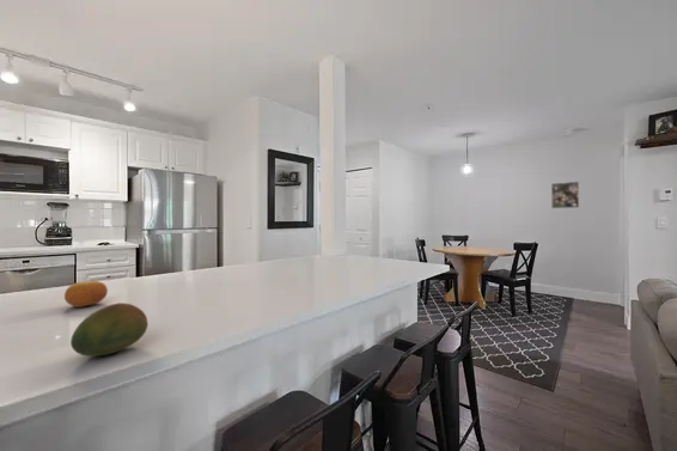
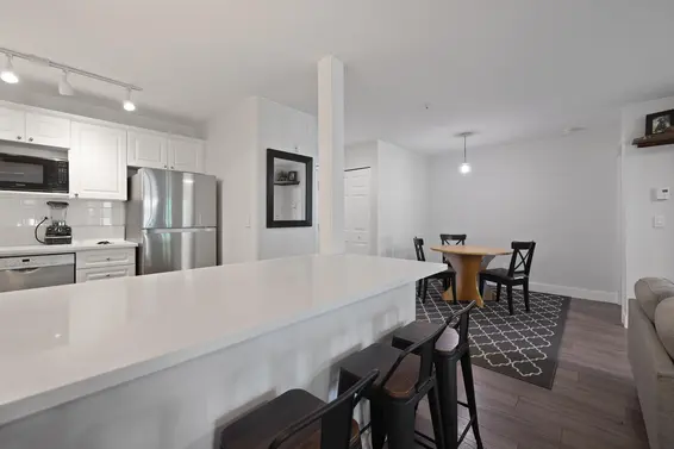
- fruit (110, 329)
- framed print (565, 195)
- fruit (86, 293)
